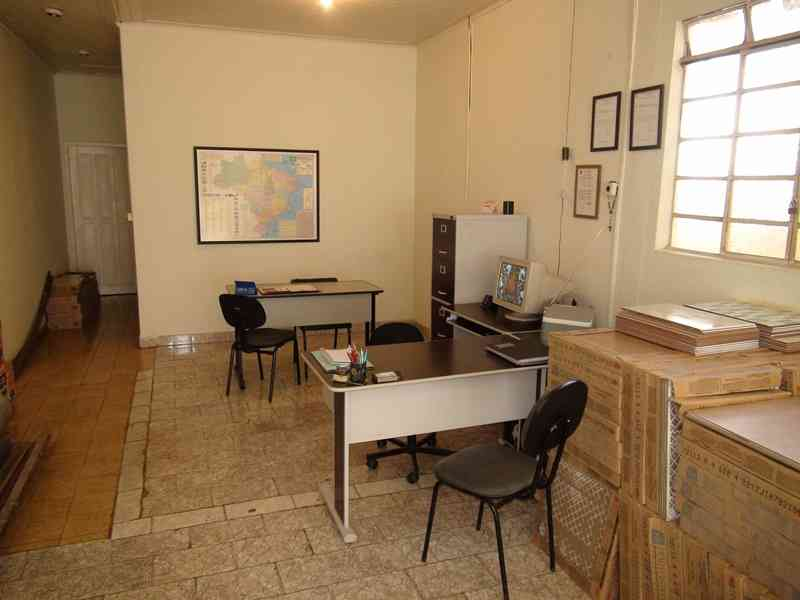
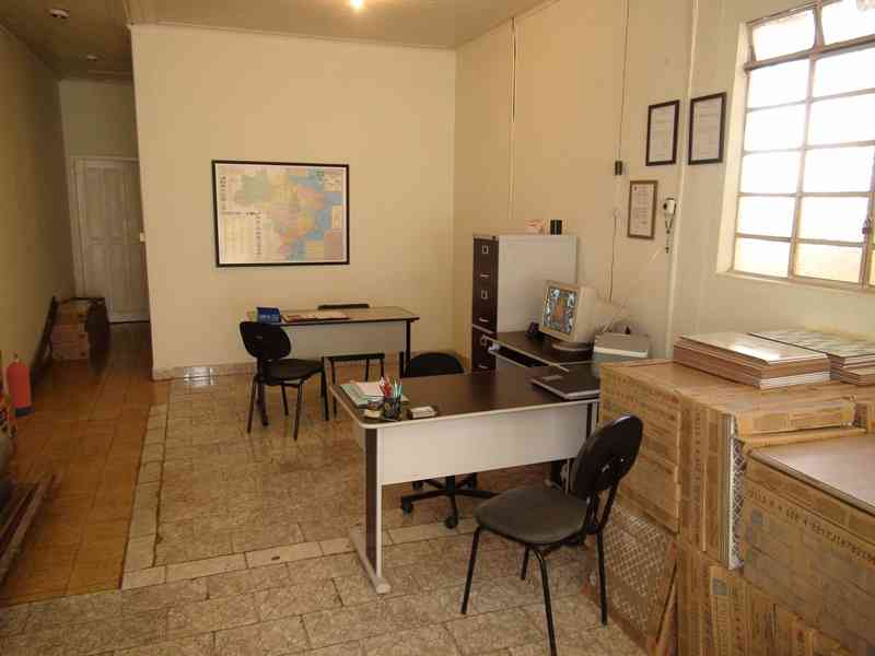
+ fire extinguisher (19, 380)
